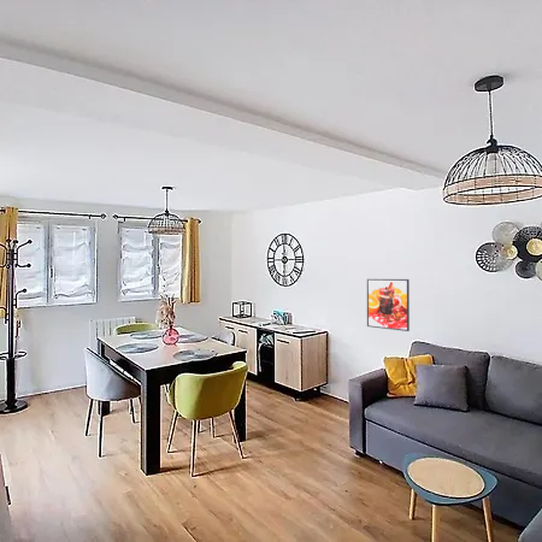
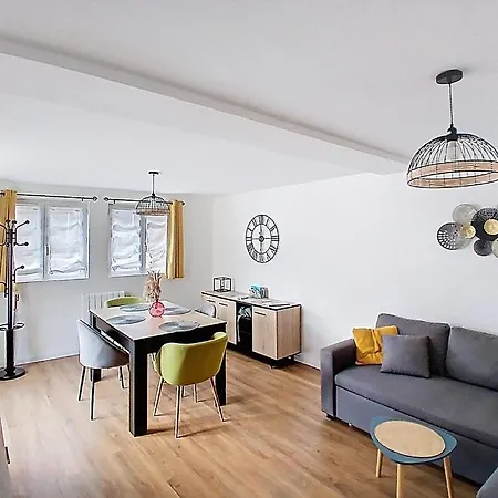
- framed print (387, 304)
